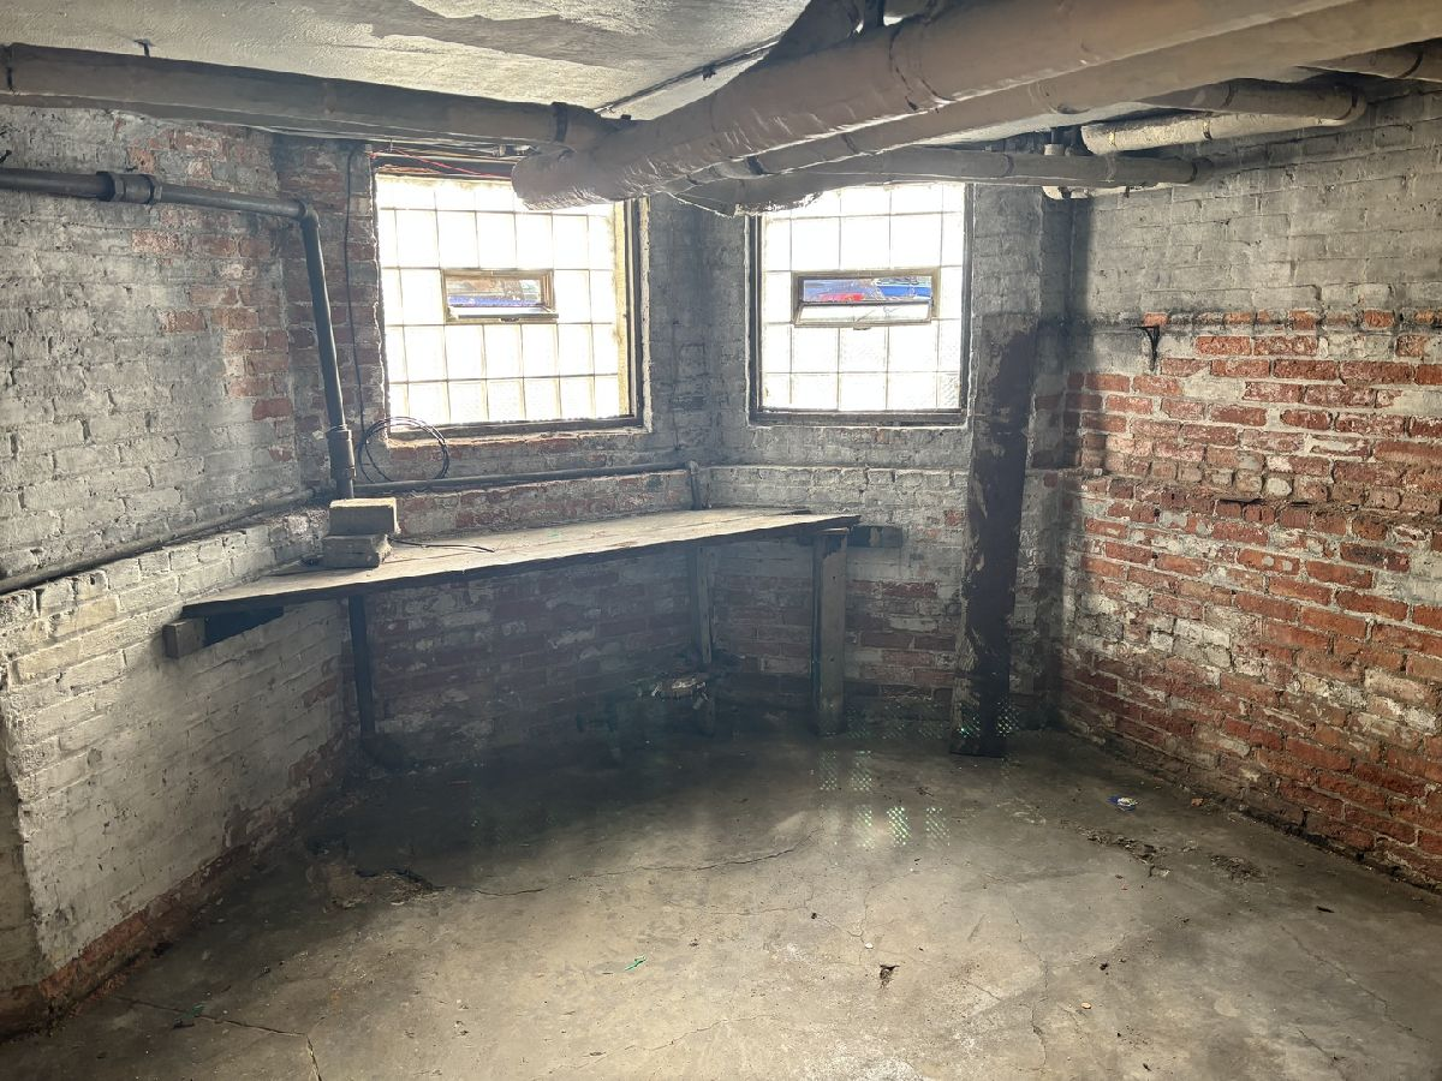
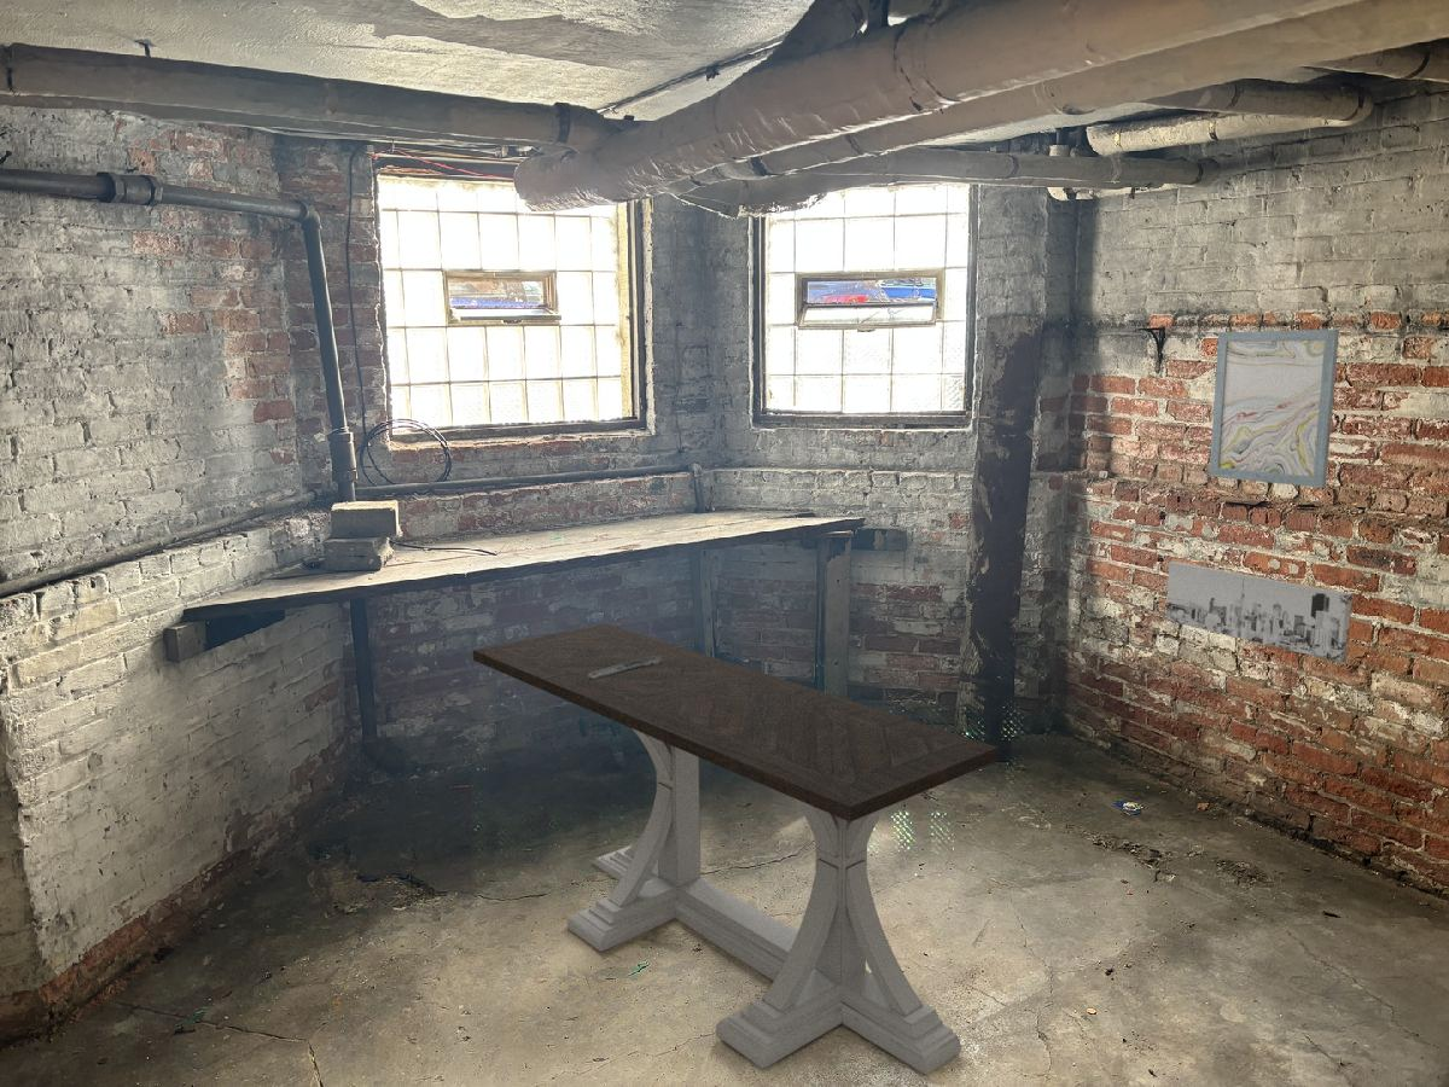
+ dining table (698, 832)
+ wall art (1251, 608)
+ wall art (1269, 407)
+ tool (624, 667)
